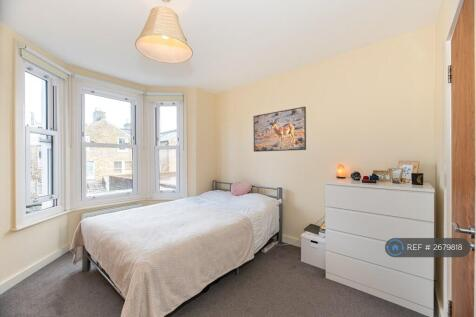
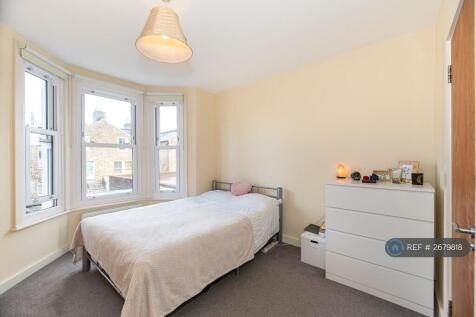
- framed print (277, 131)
